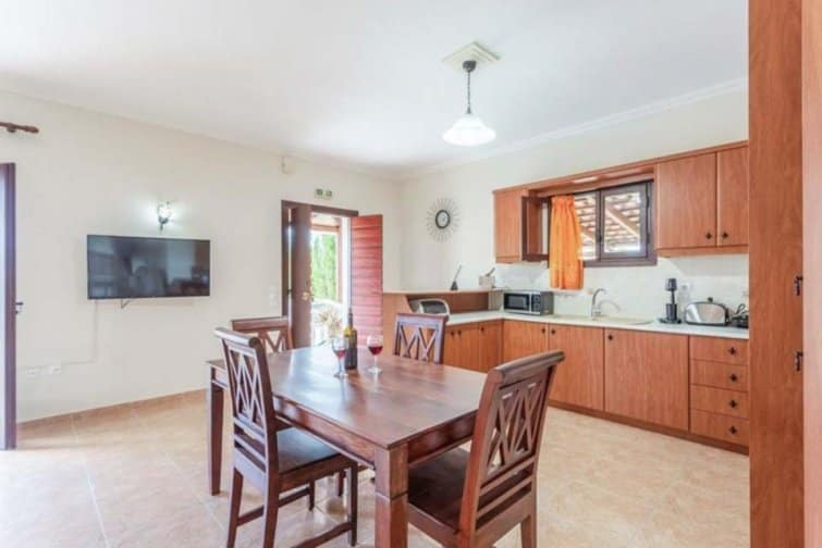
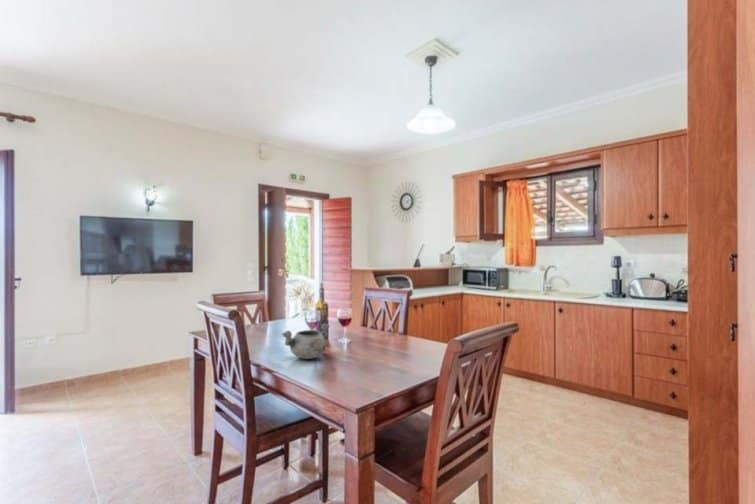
+ decorative bowl (307, 341)
